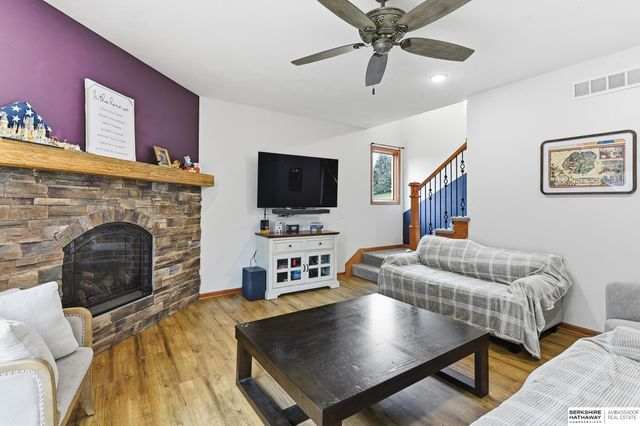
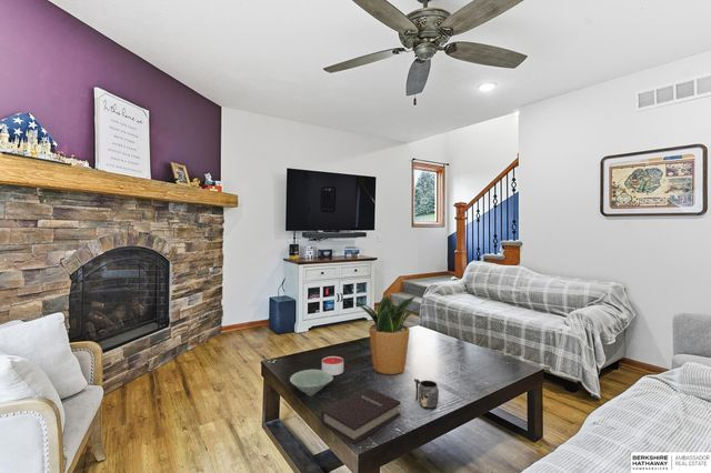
+ potted plant (387, 332)
+ bowl (311, 384)
+ book (361, 412)
+ mug (424, 393)
+ candle (332, 364)
